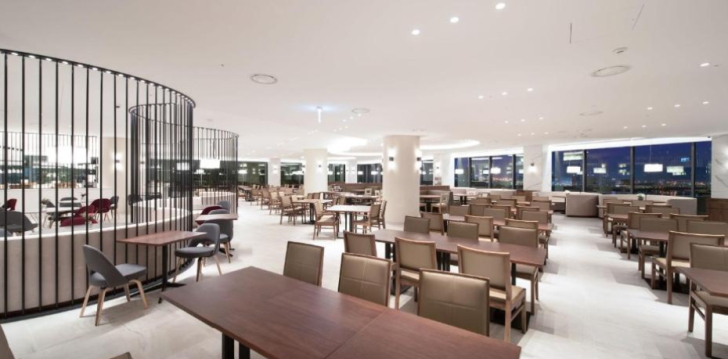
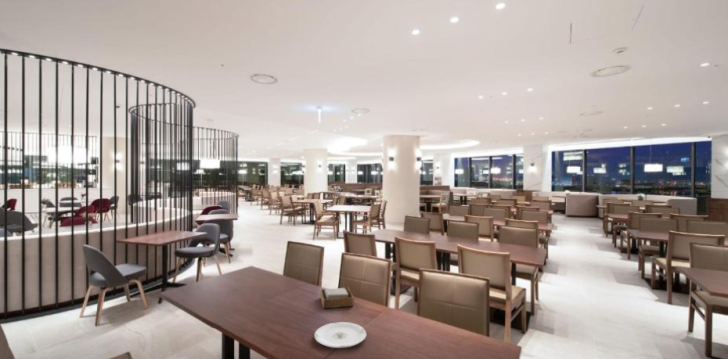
+ plate (340, 335)
+ napkin holder (336, 296)
